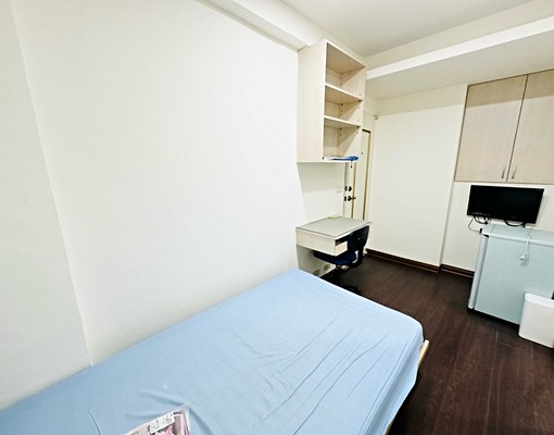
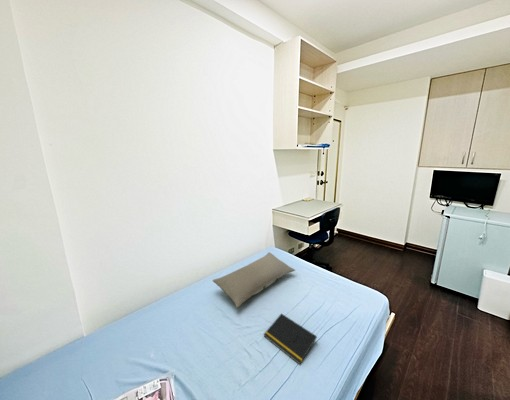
+ pillow (256, 275)
+ notepad (289, 336)
